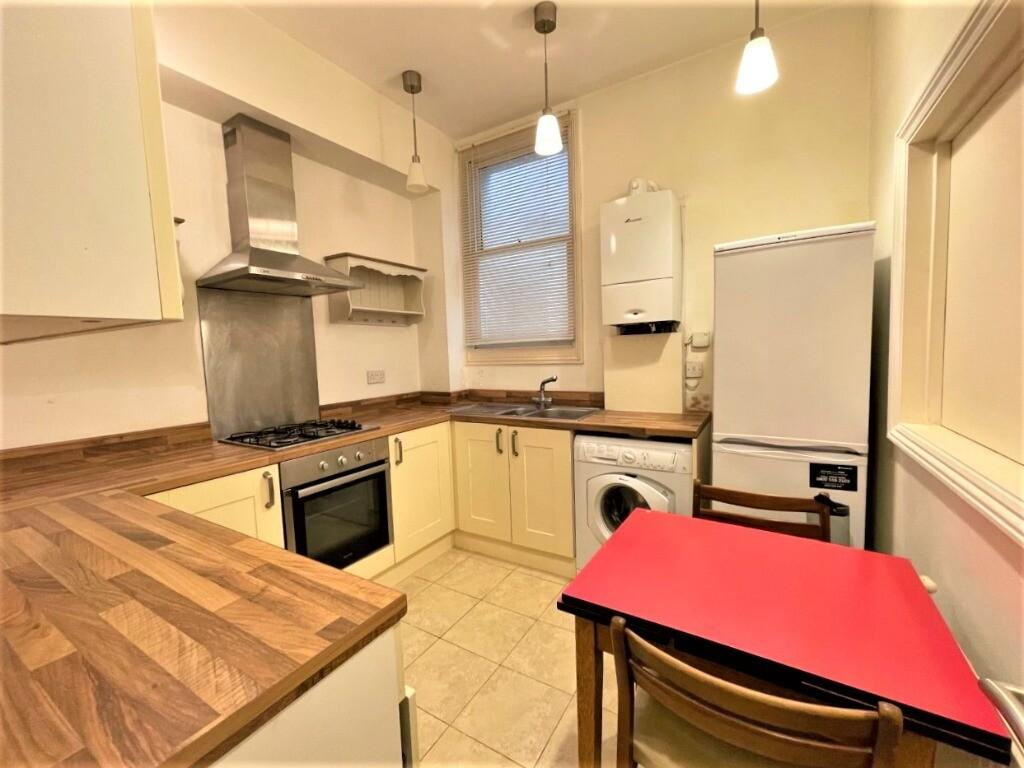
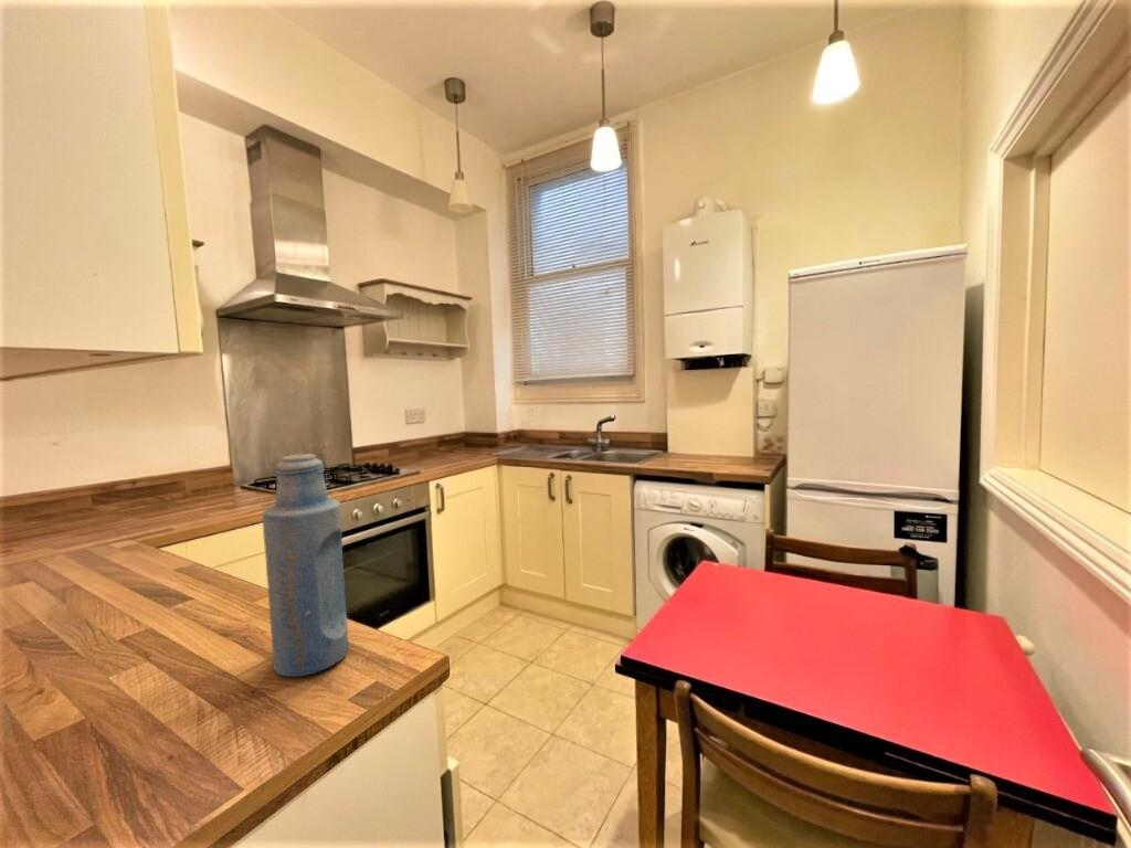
+ bottle (306, 558)
